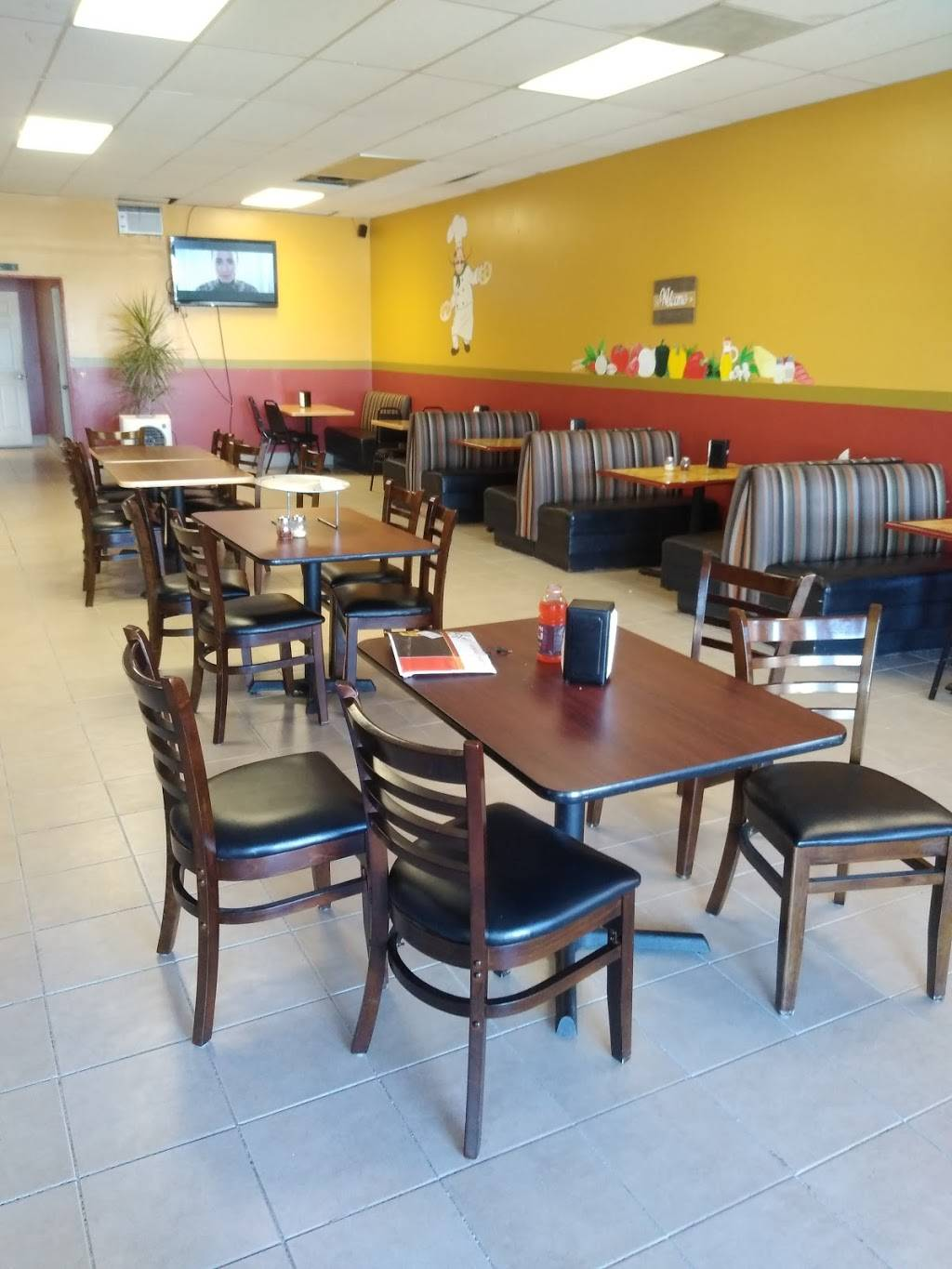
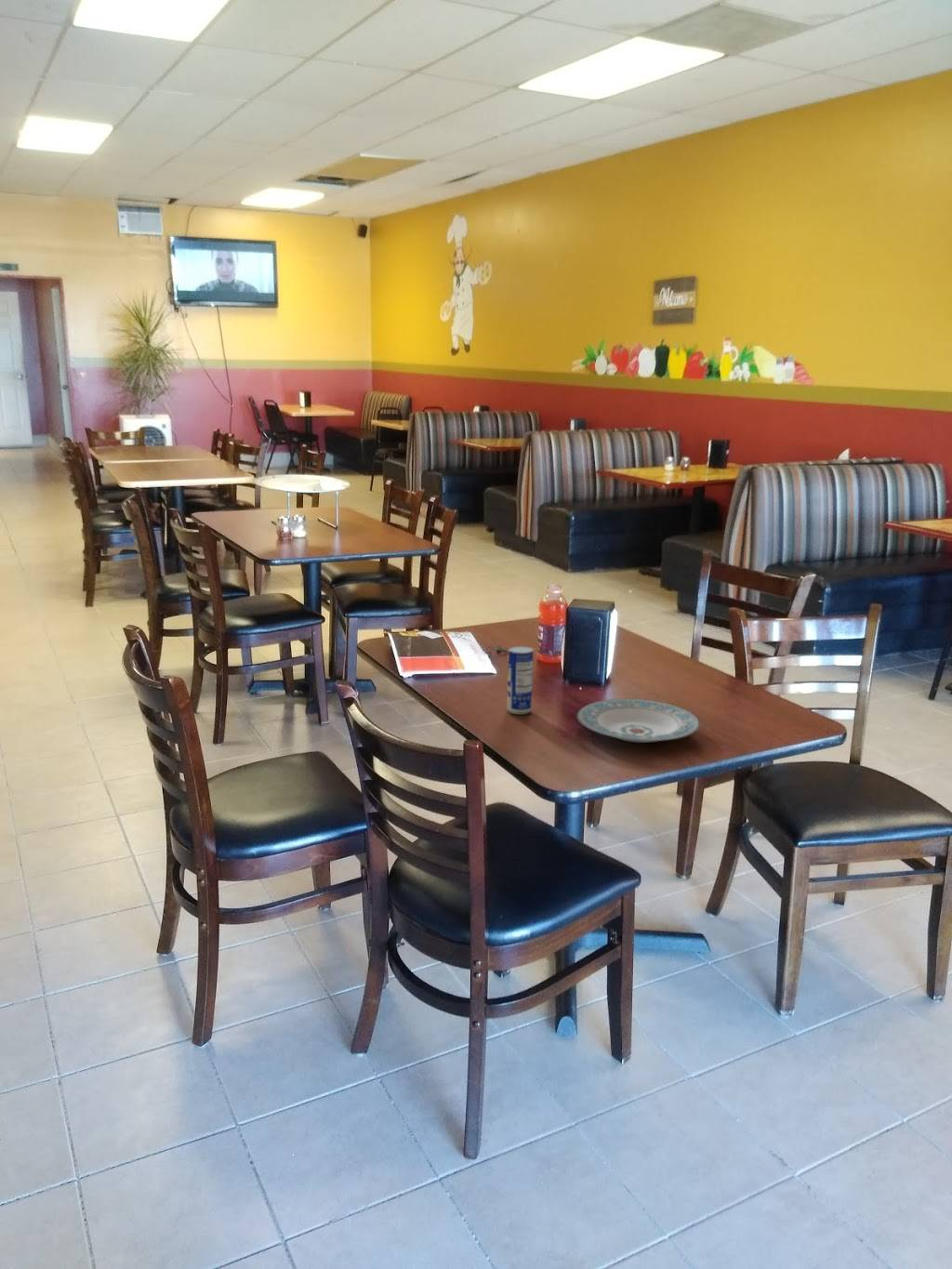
+ plate (637, 725)
+ beverage can (520, 680)
